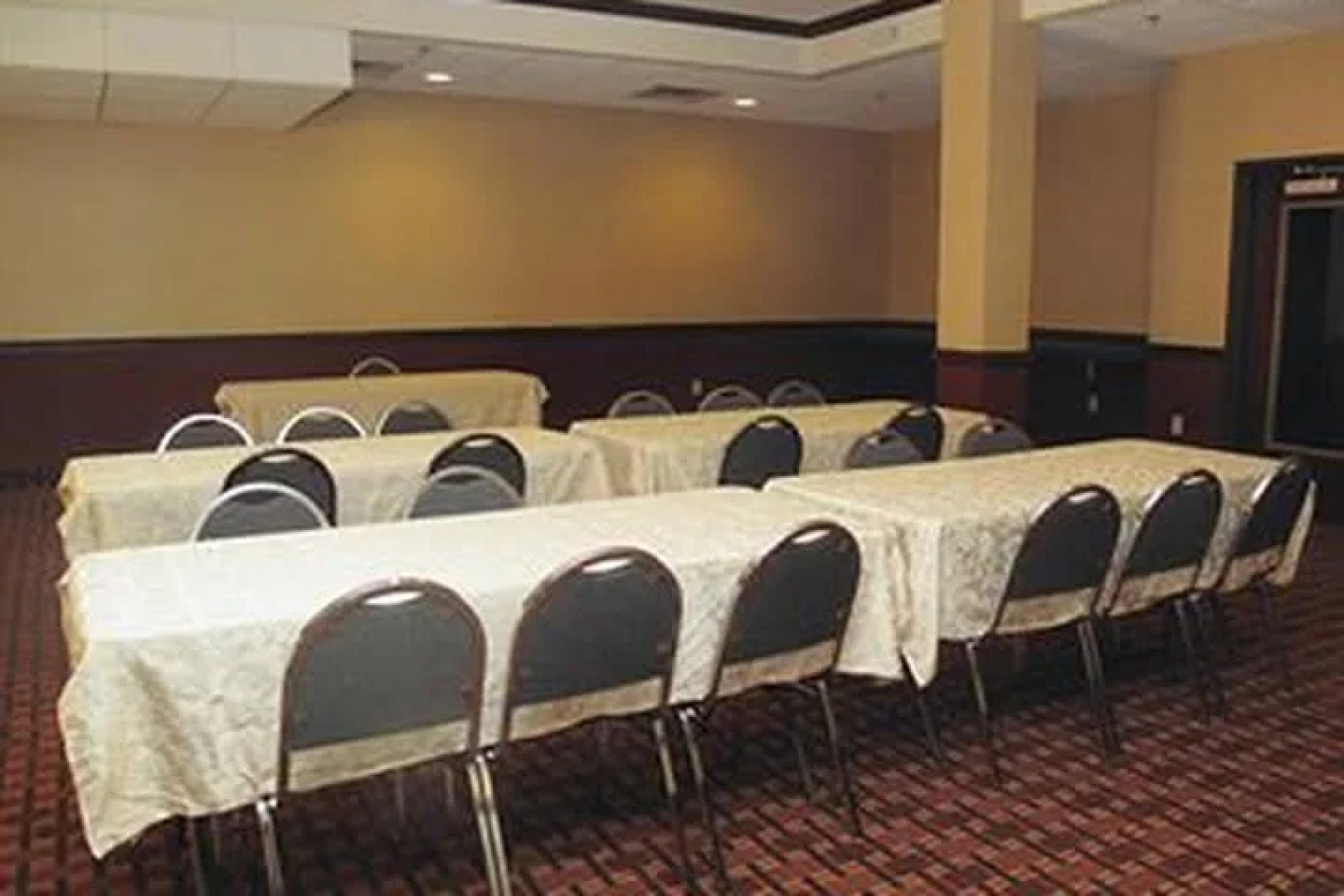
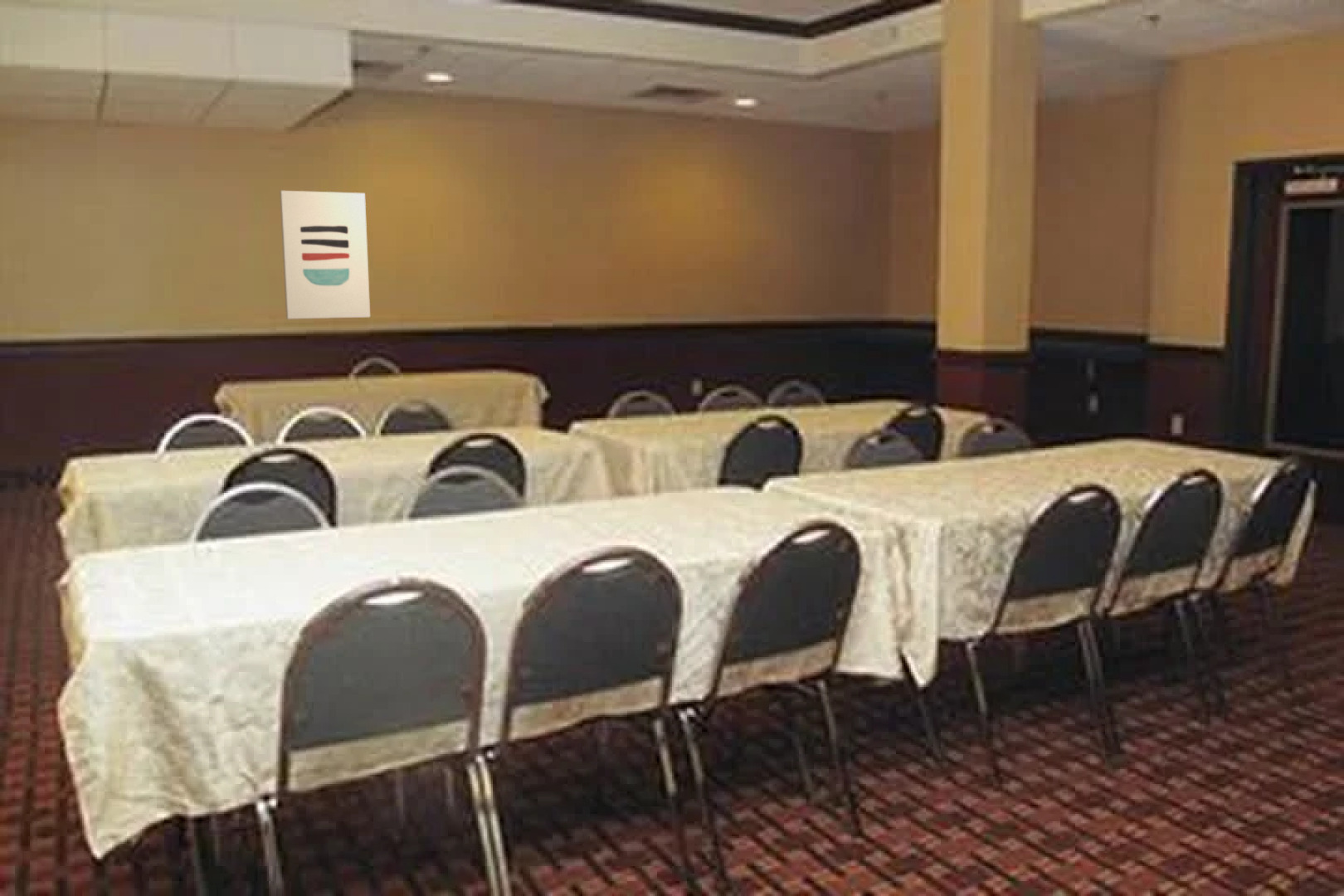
+ wall art (326, 255)
